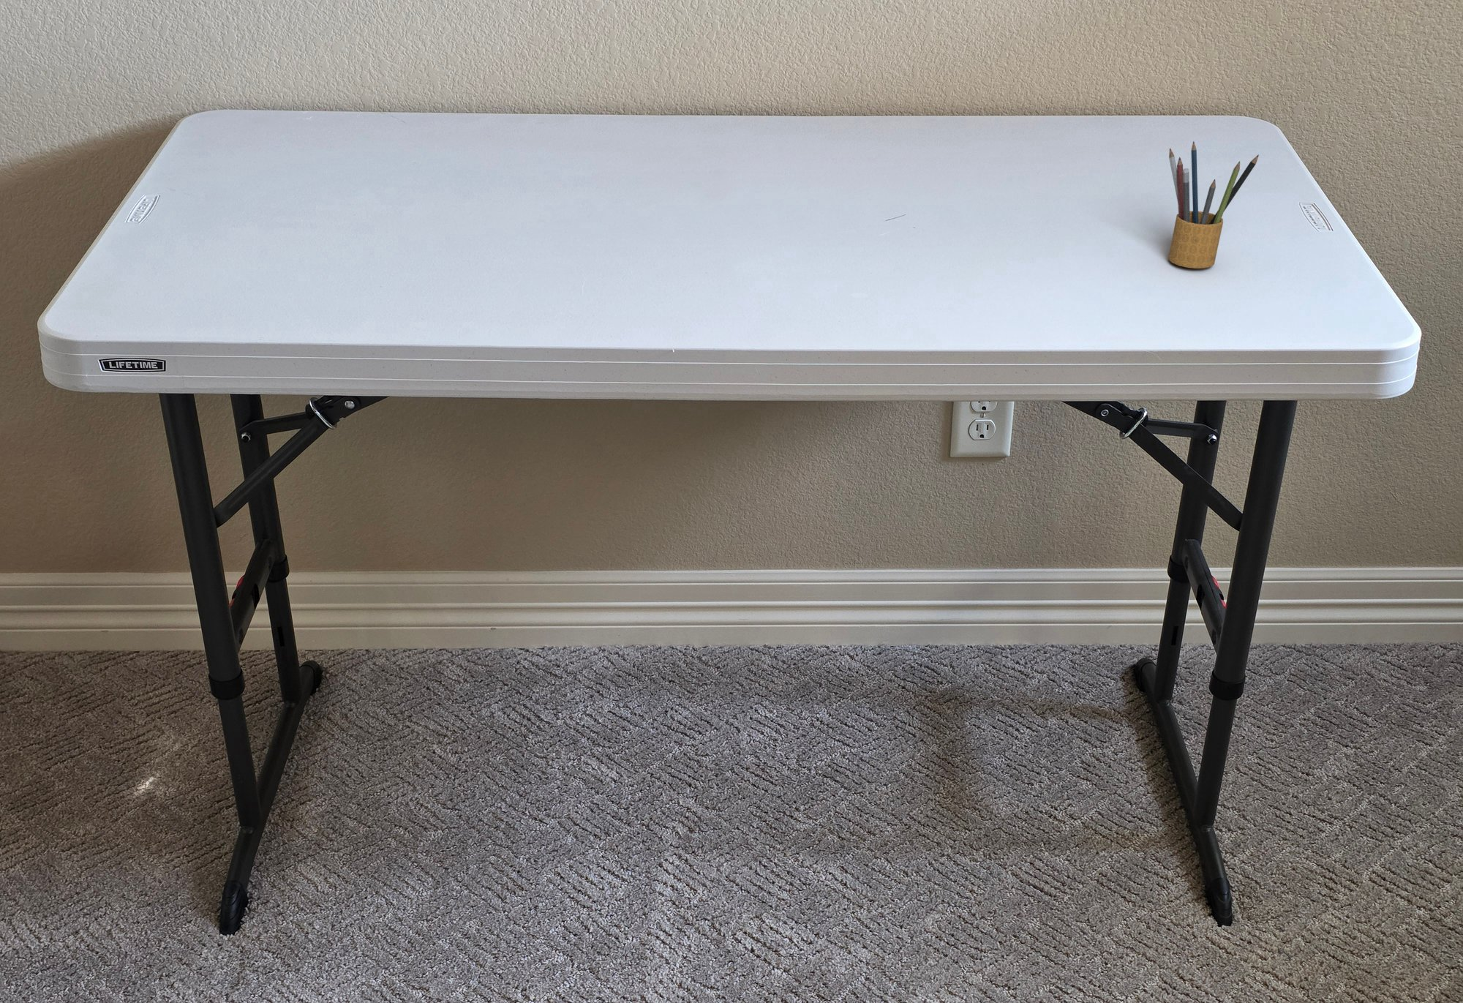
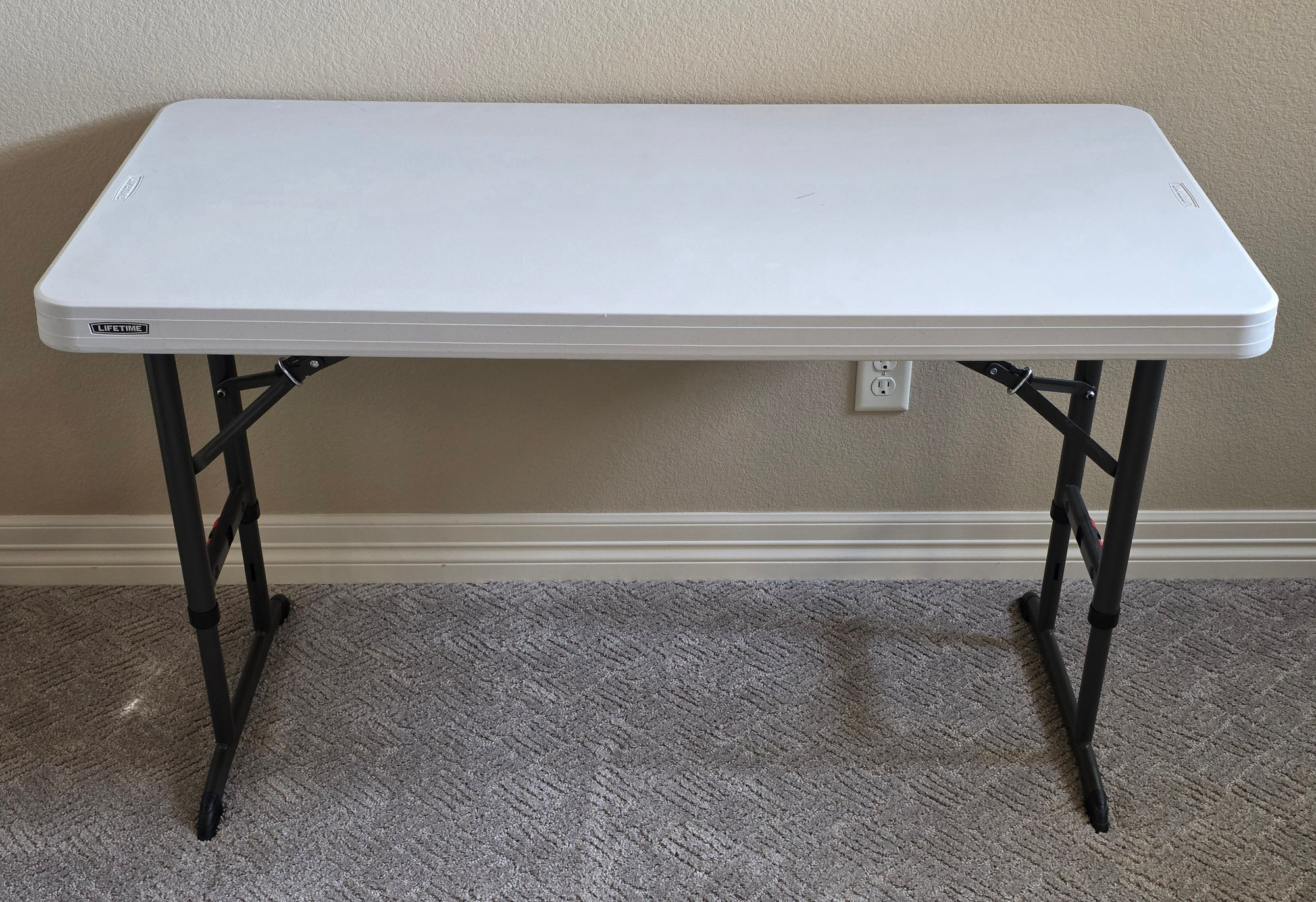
- pencil box (1205, 207)
